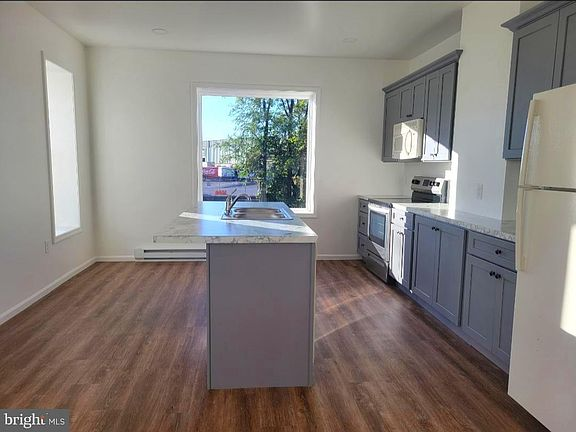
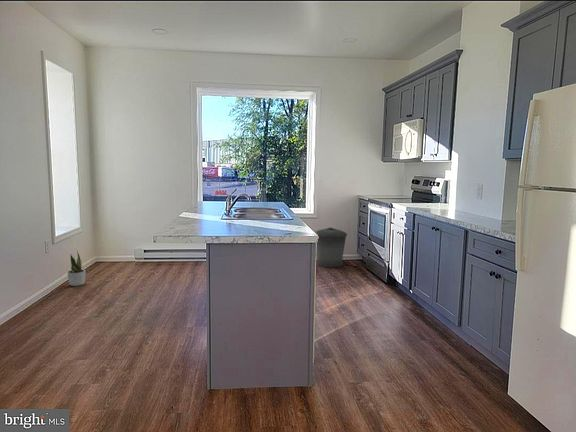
+ trash can (329, 246)
+ potted plant (76, 266)
